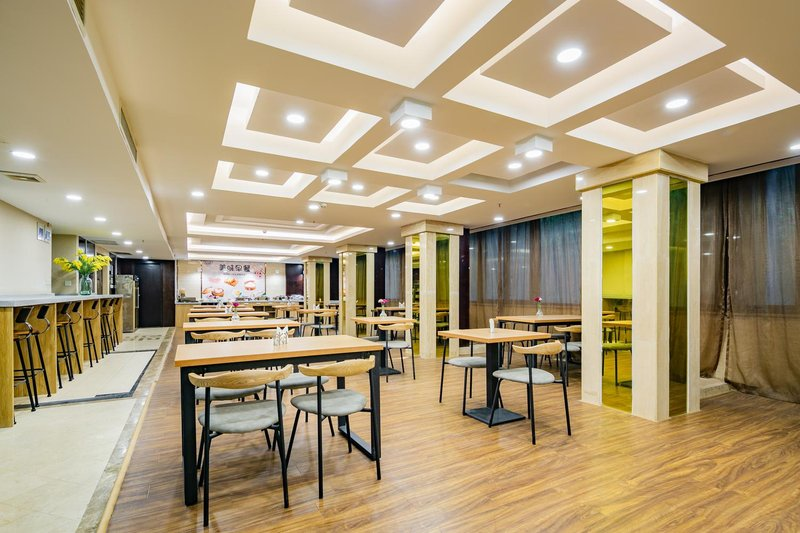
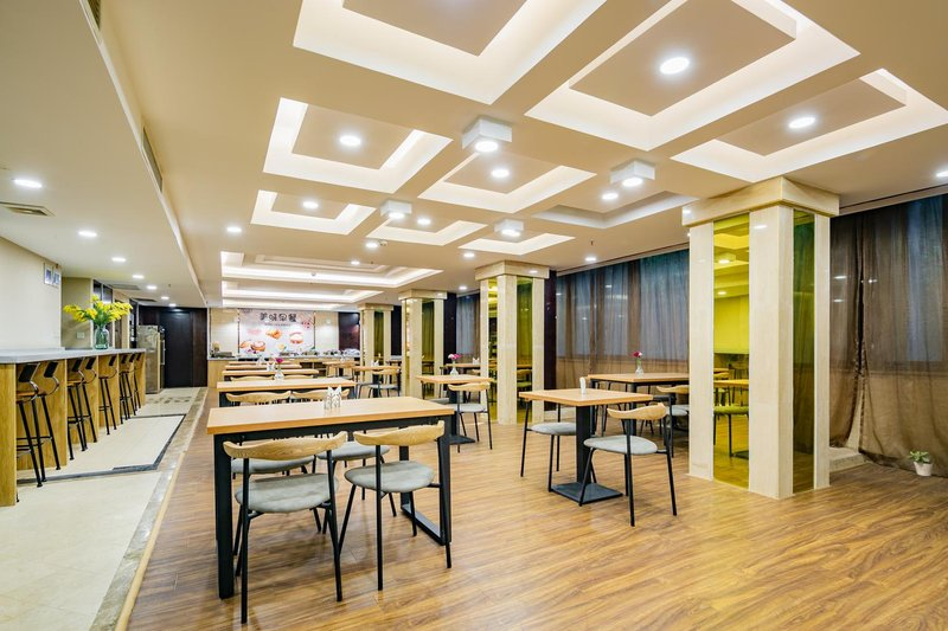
+ potted plant (918, 462)
